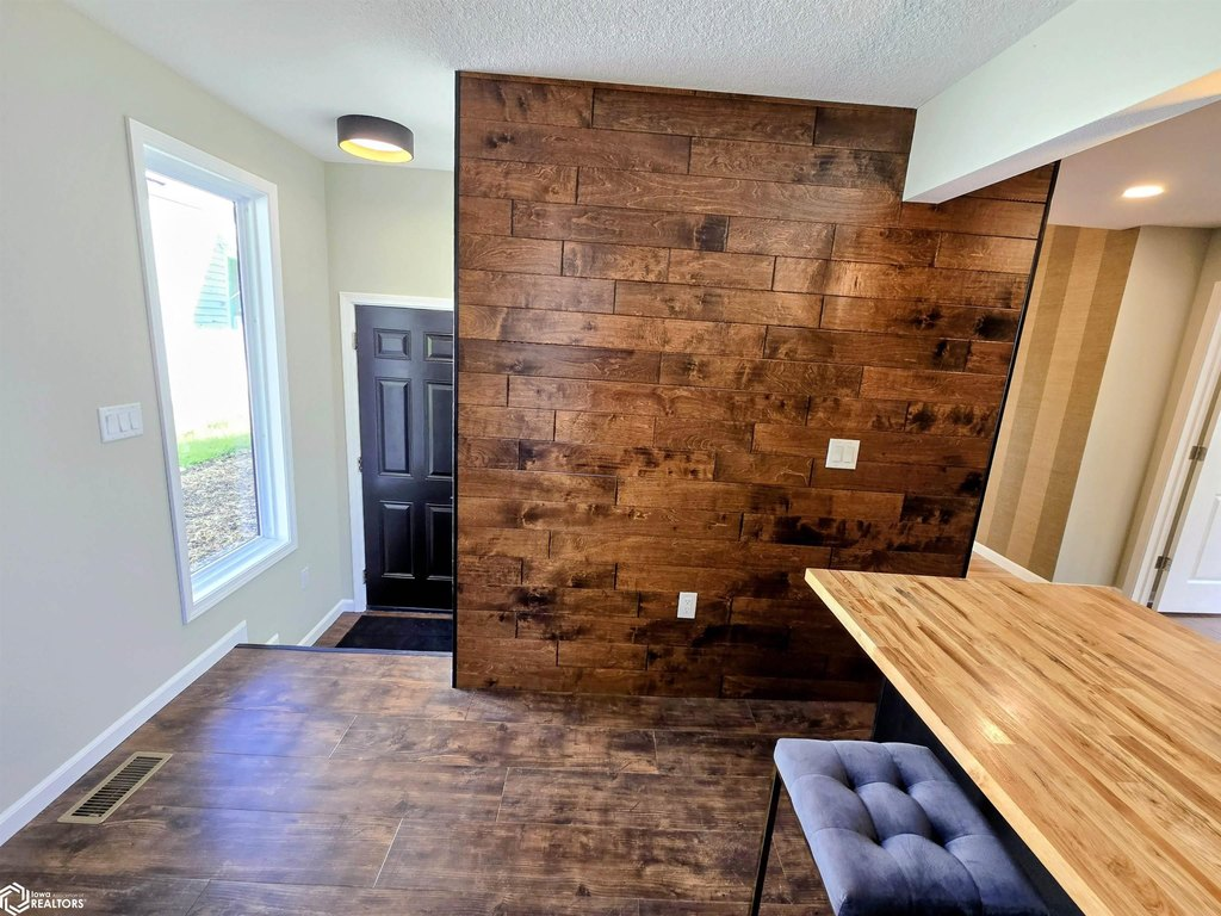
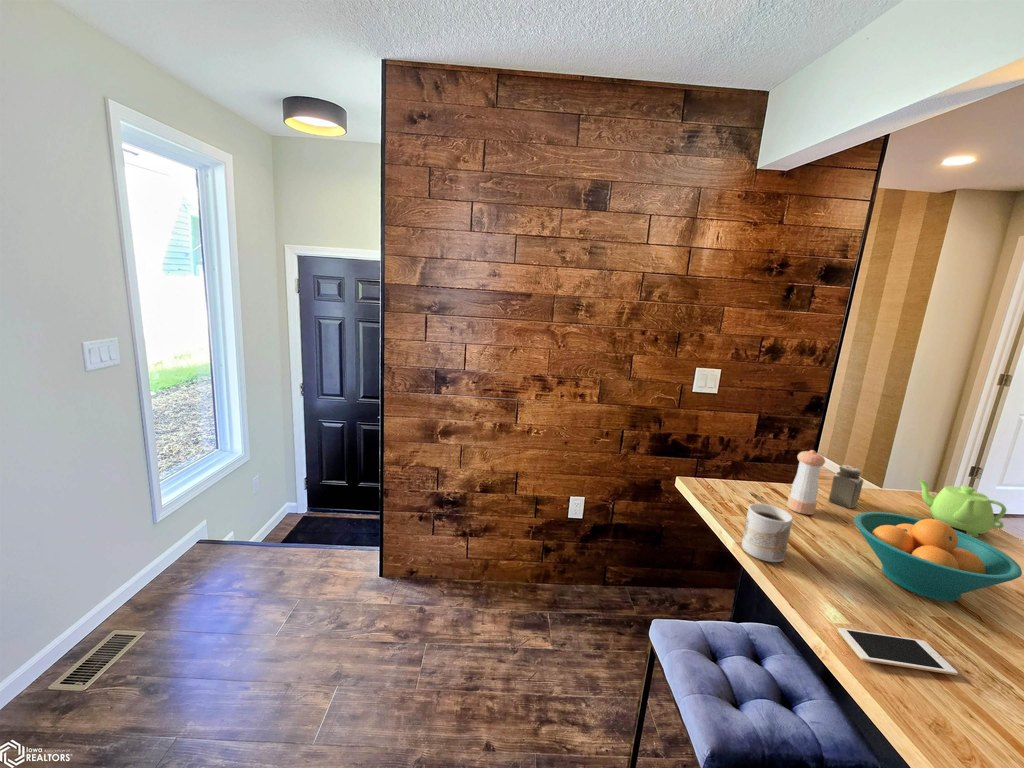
+ pepper shaker (806, 480)
+ mug (767, 530)
+ salt shaker (846, 485)
+ teapot (956, 507)
+ fruit bowl (927, 552)
+ cell phone (894, 650)
